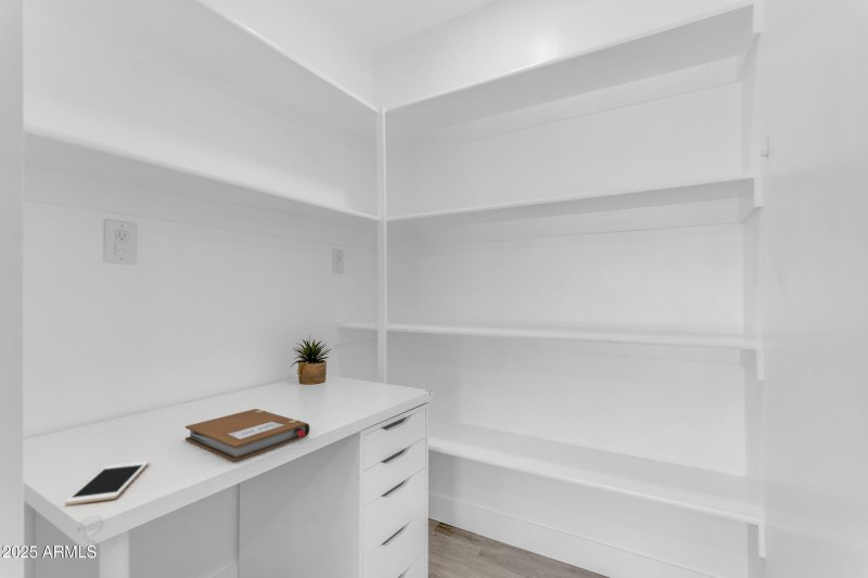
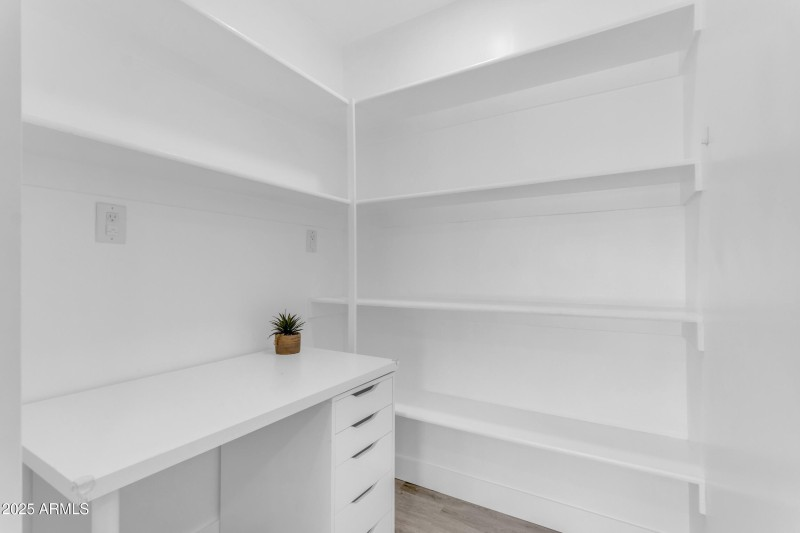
- cell phone (111, 480)
- notebook (250, 431)
